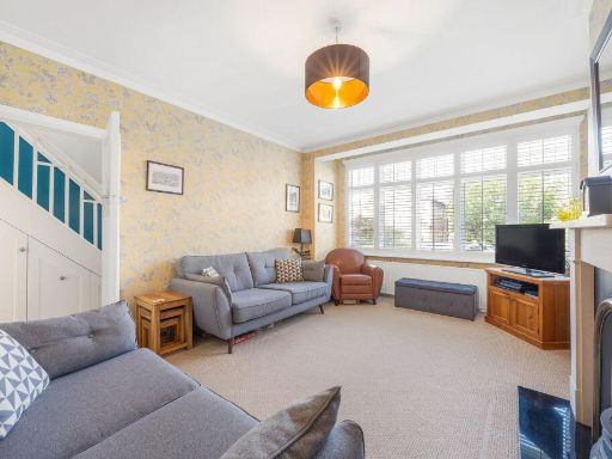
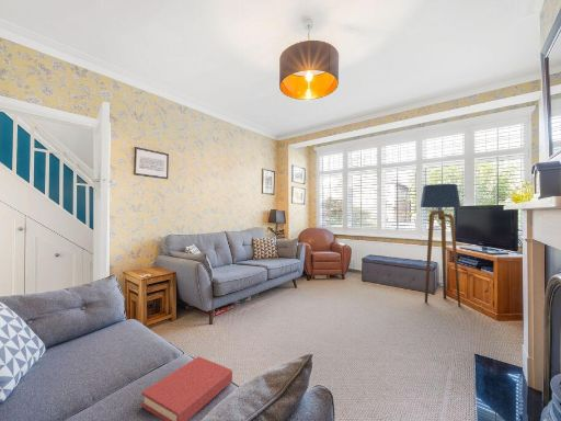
+ hardback book (190, 387)
+ floor lamp (442, 243)
